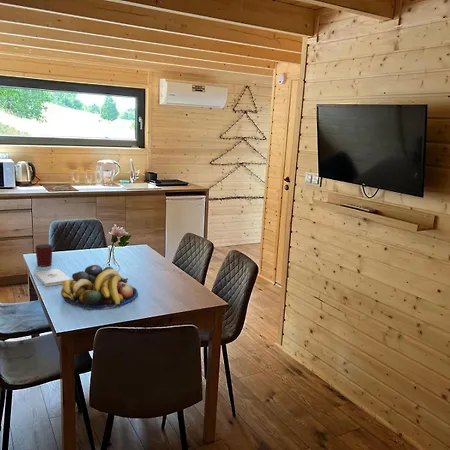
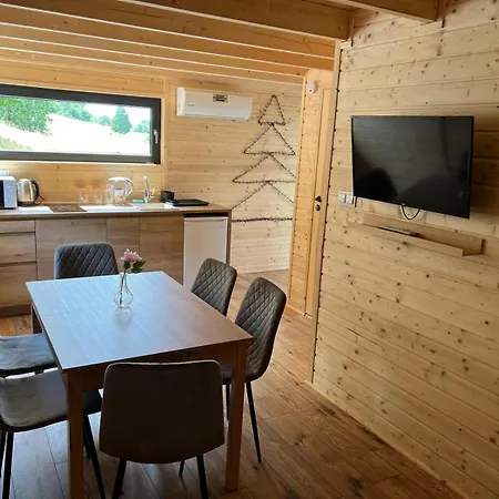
- notepad (52, 277)
- mug (44, 254)
- fruit bowl (101, 282)
